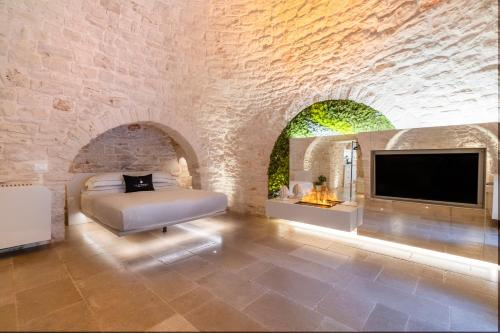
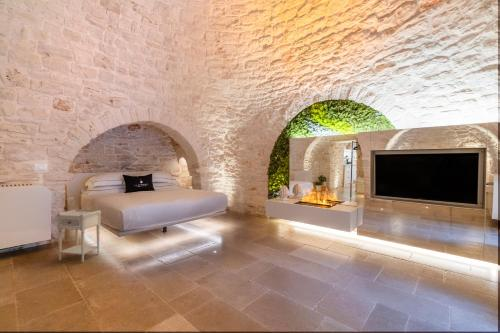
+ nightstand (77, 234)
